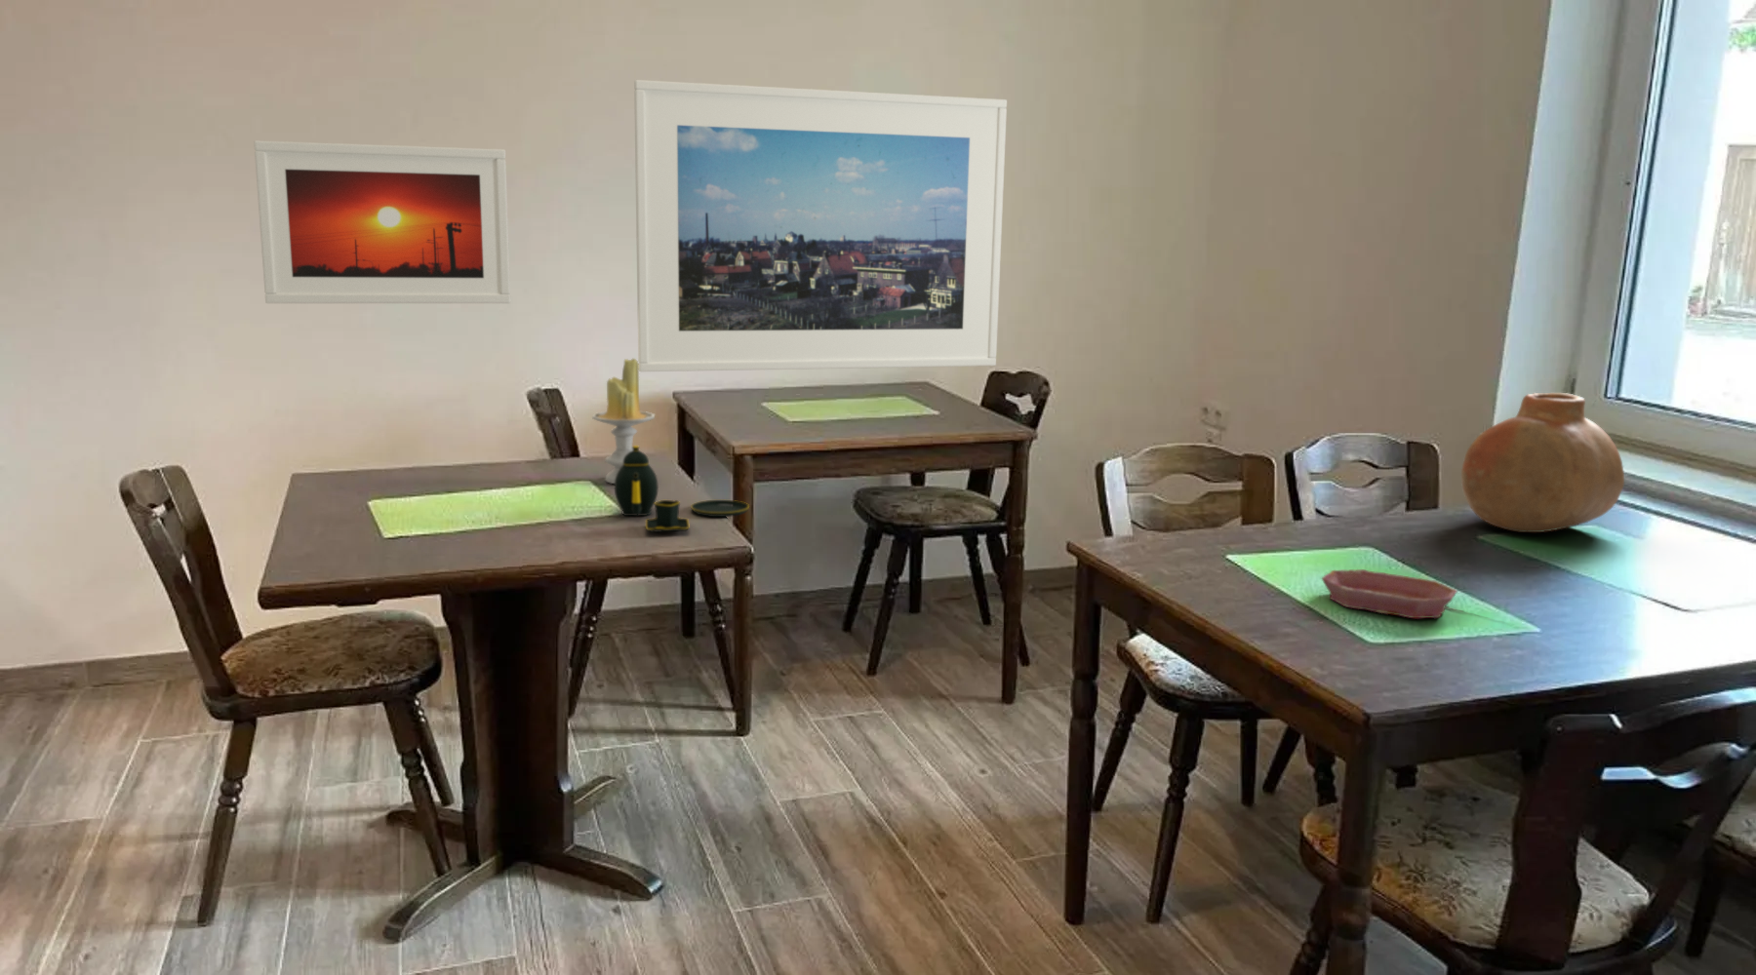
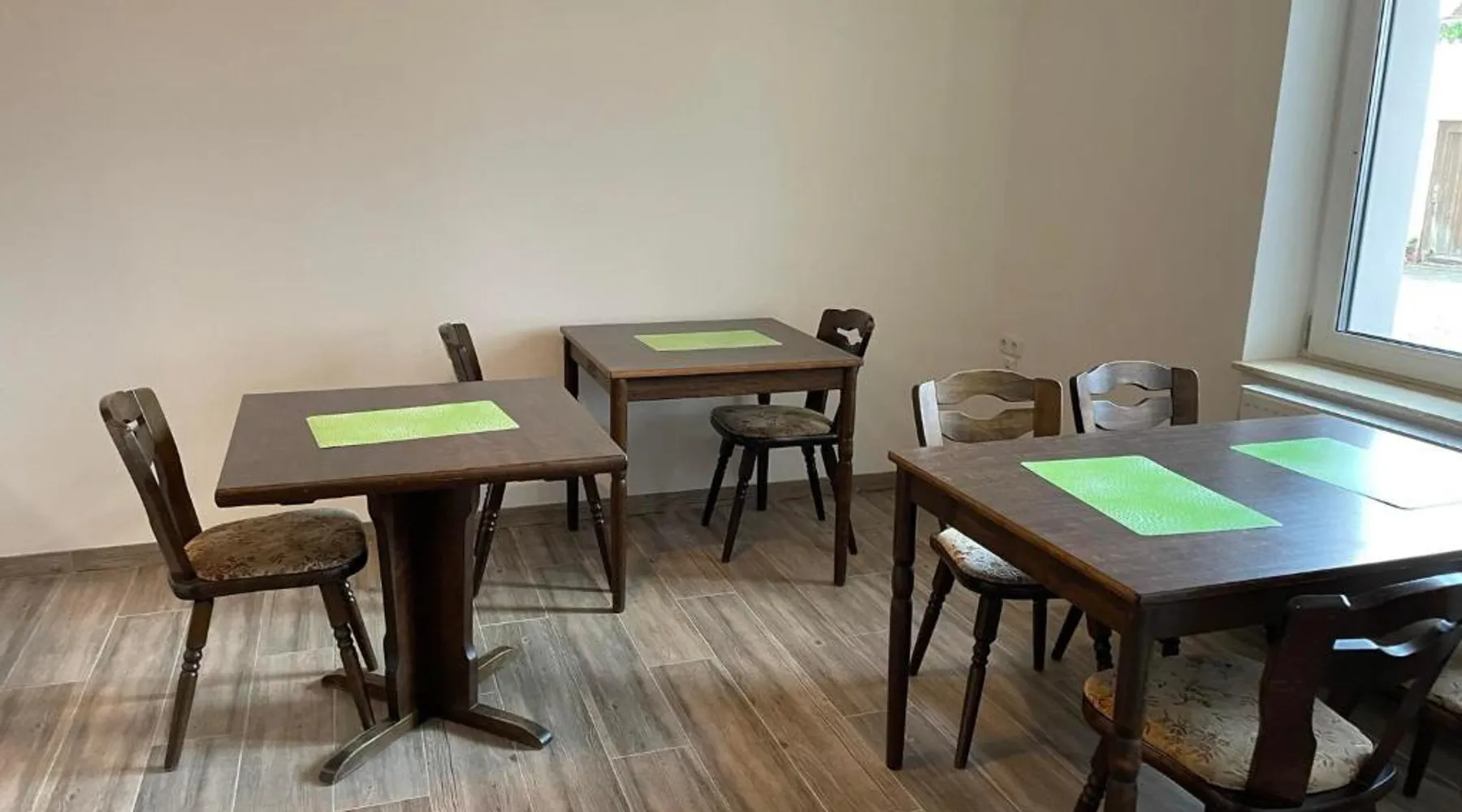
- candle (623, 419)
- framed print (387, 225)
- bowl (1387, 594)
- teapot (677, 501)
- vase (1545, 463)
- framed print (826, 232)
